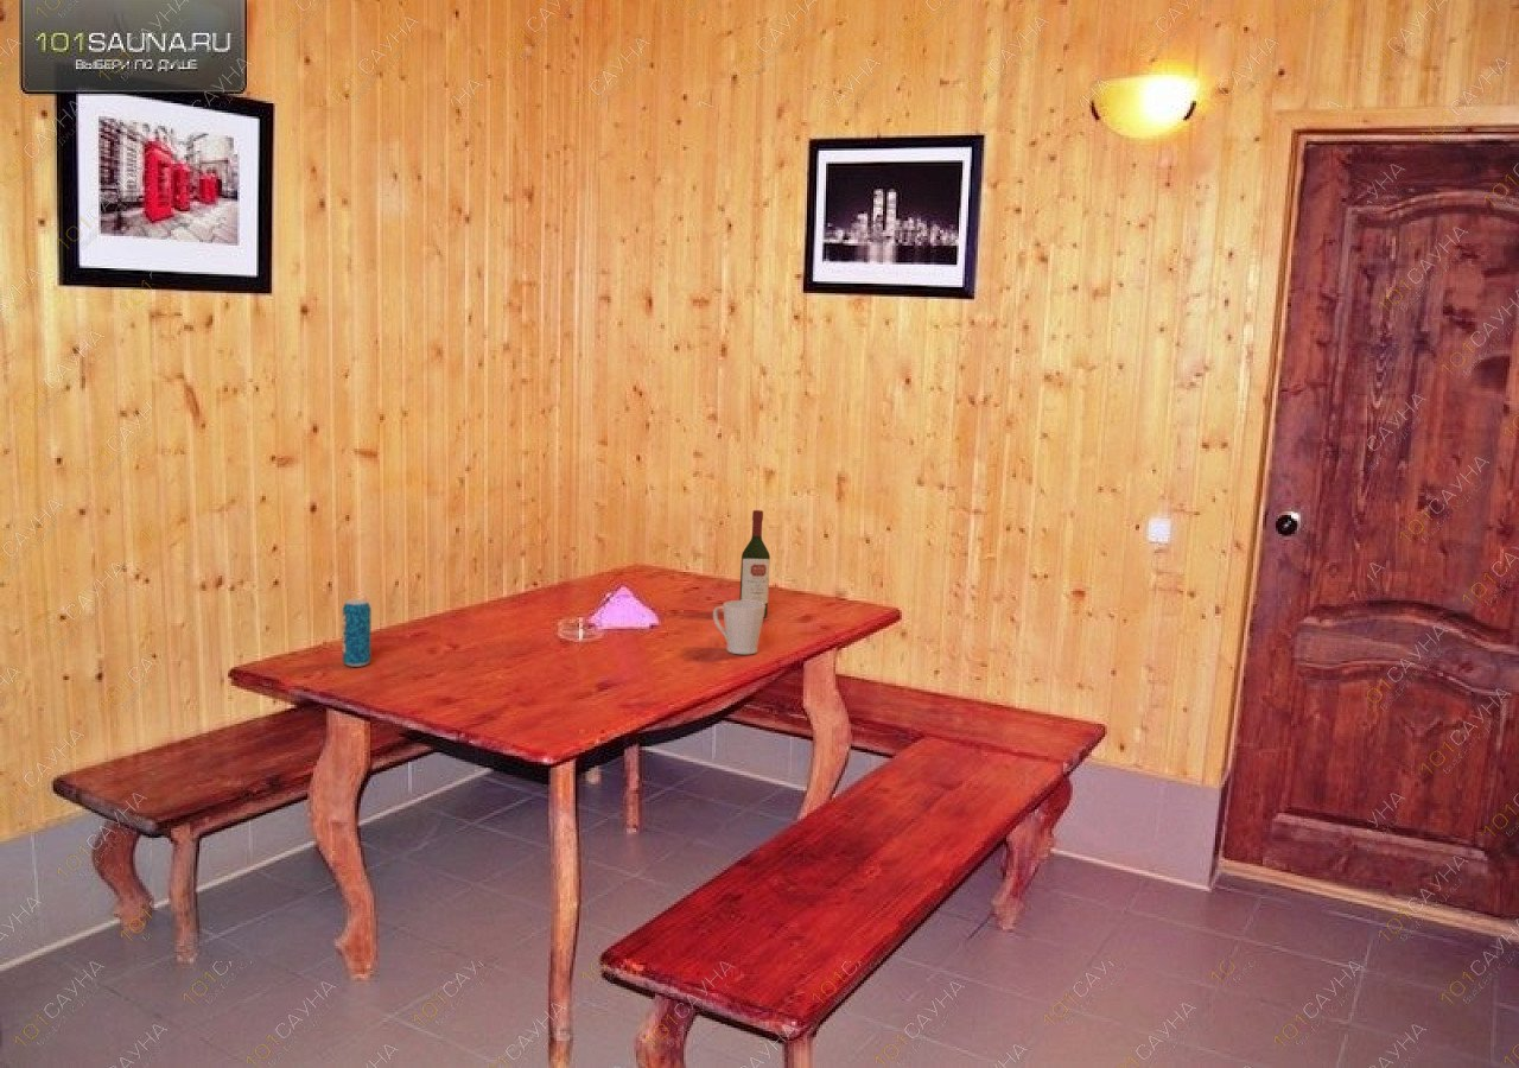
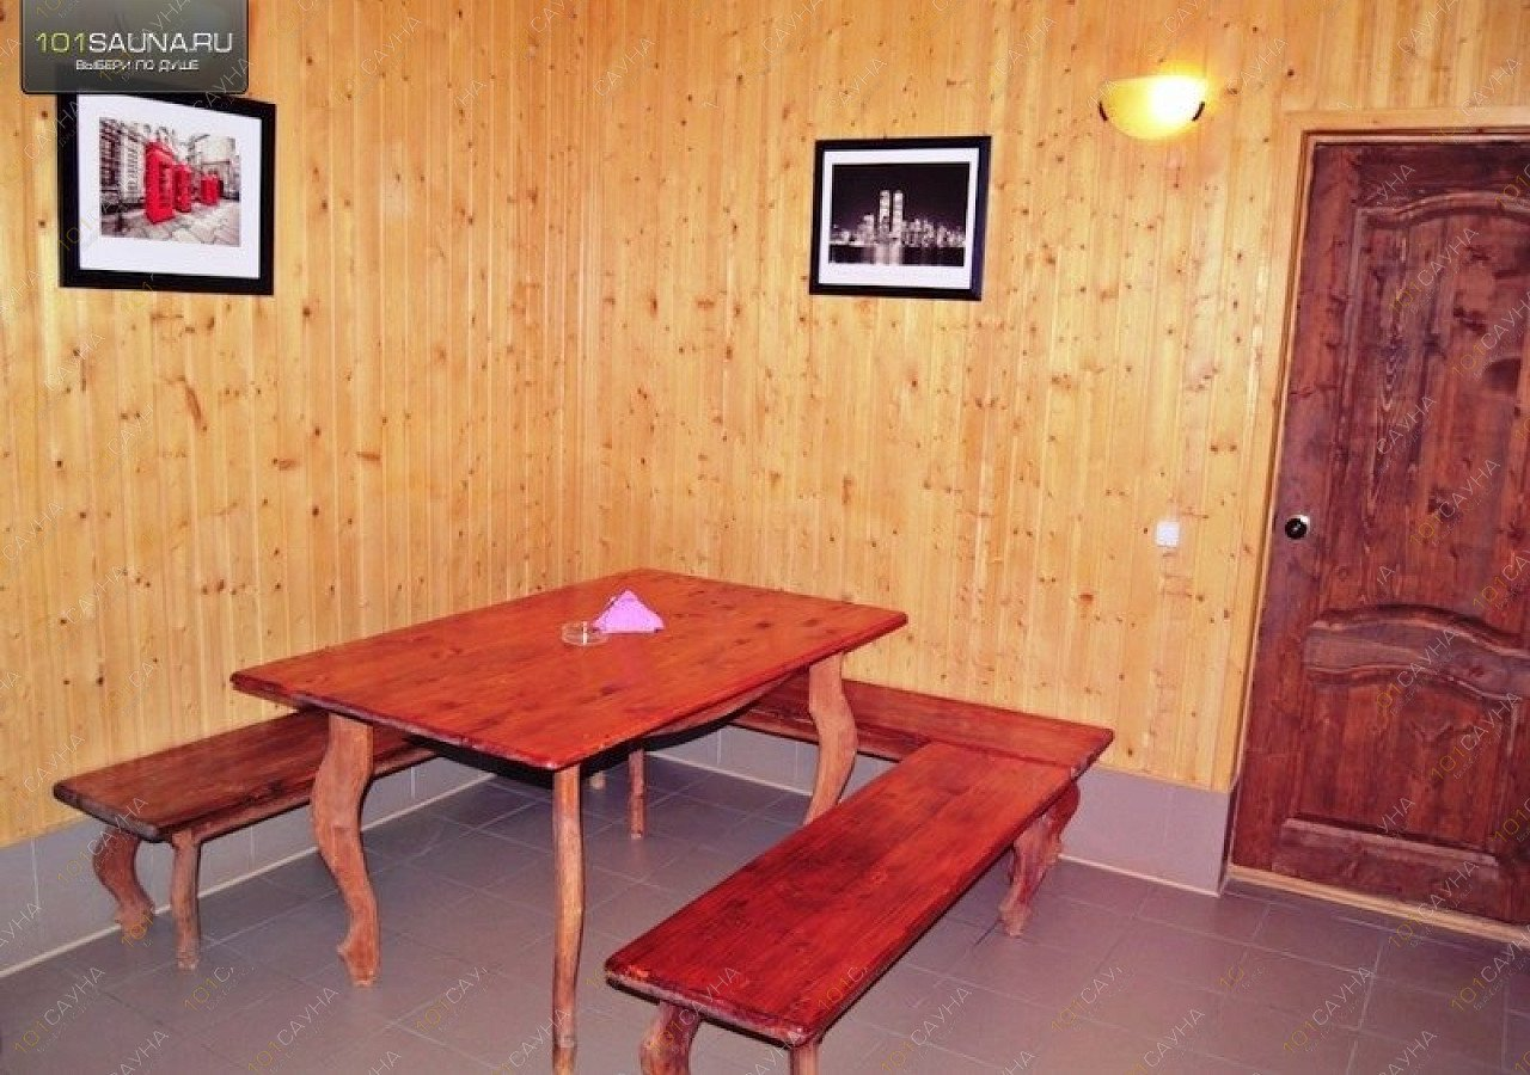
- beverage can (356, 632)
- mug (737, 627)
- wine bottle (755, 562)
